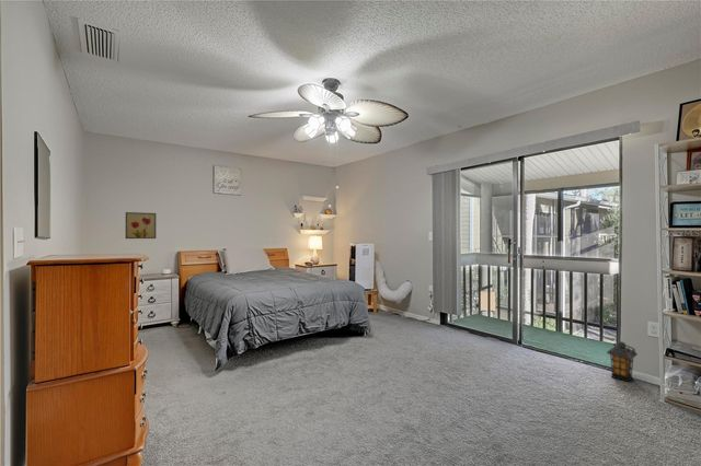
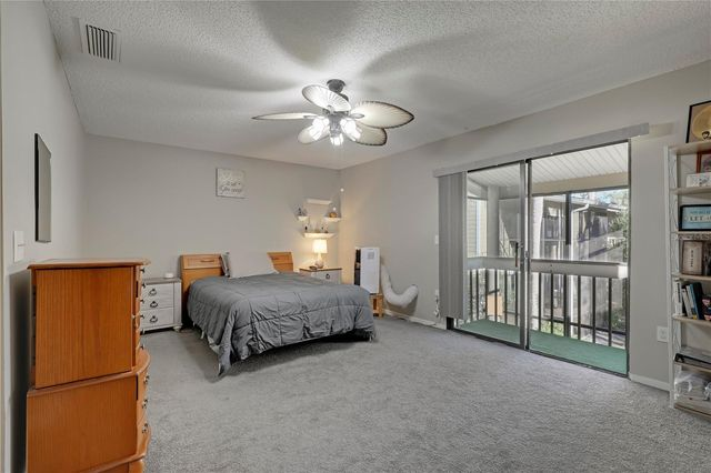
- wall art (140, 225)
- lantern (622, 359)
